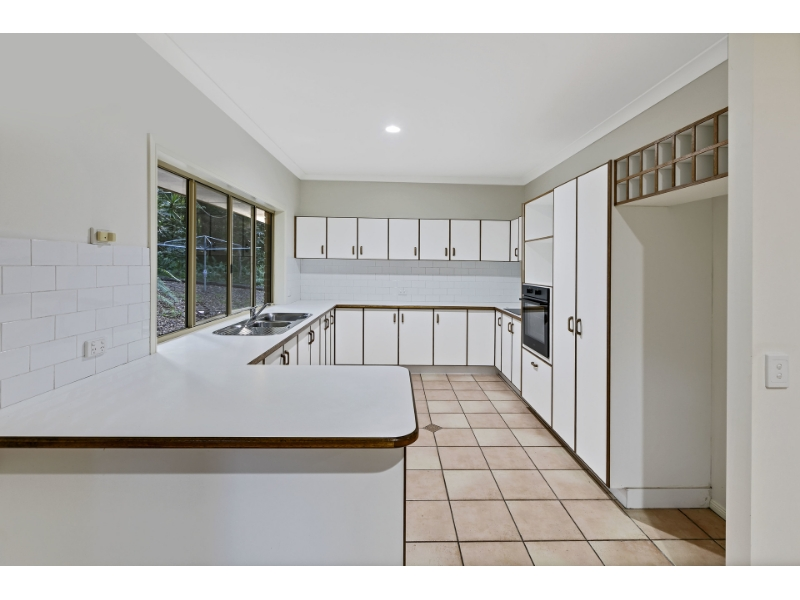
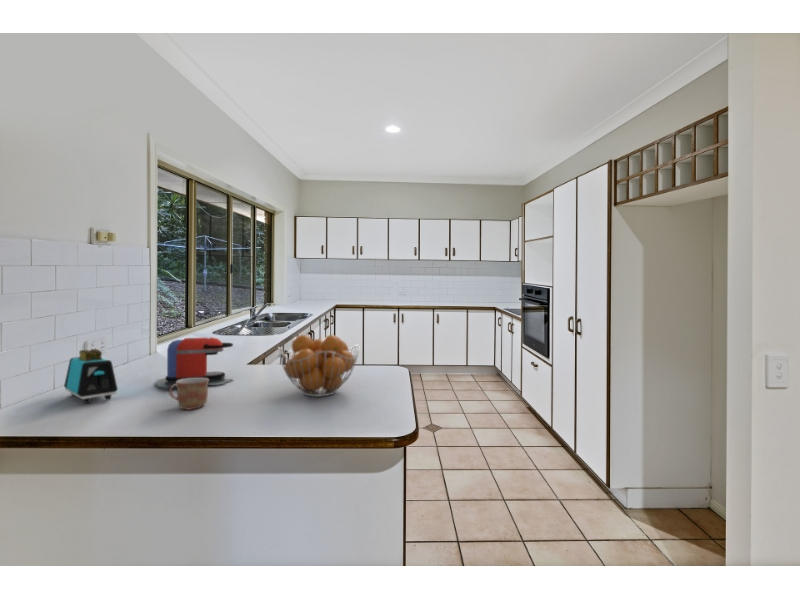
+ fruit basket (319, 363)
+ mug (188, 393)
+ coffee maker (196, 358)
+ toaster (90, 373)
